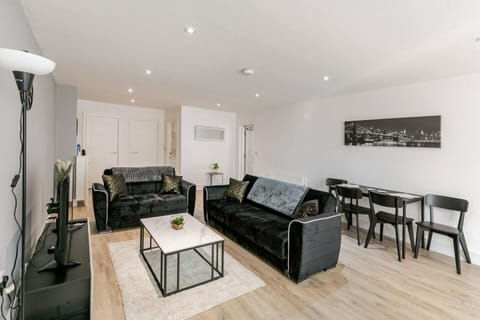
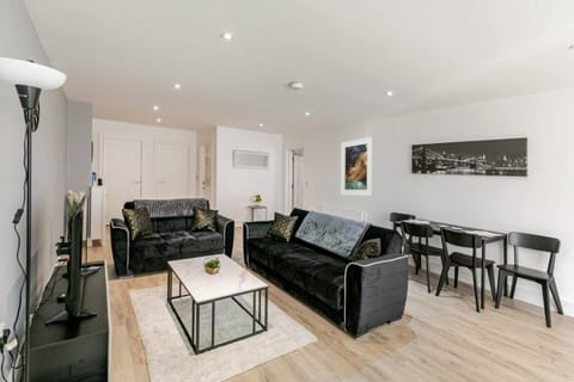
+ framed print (355, 167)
